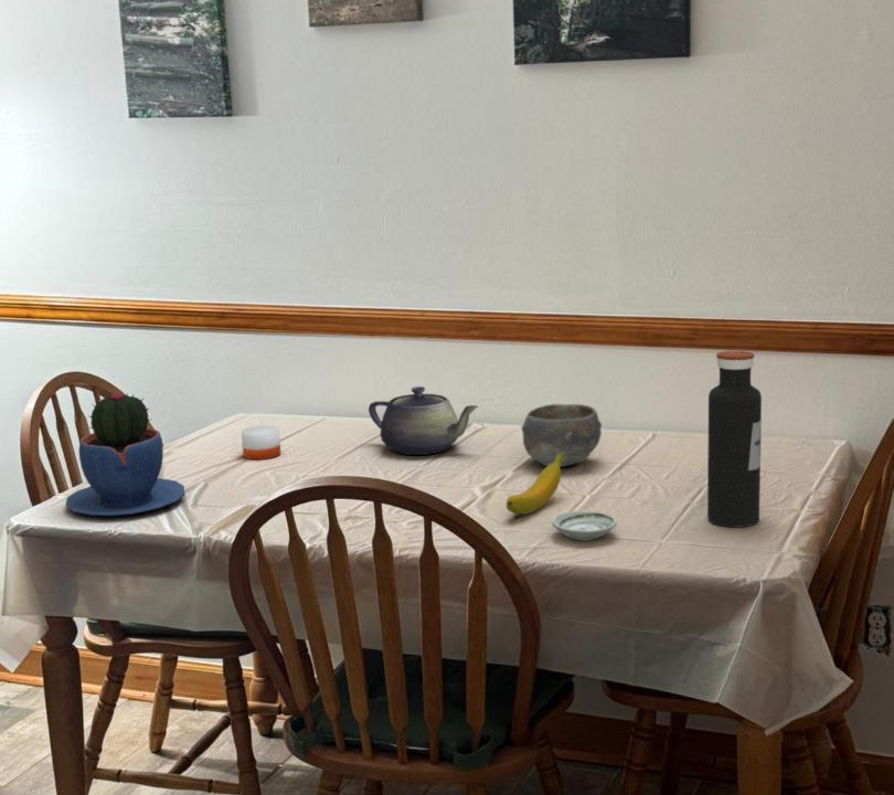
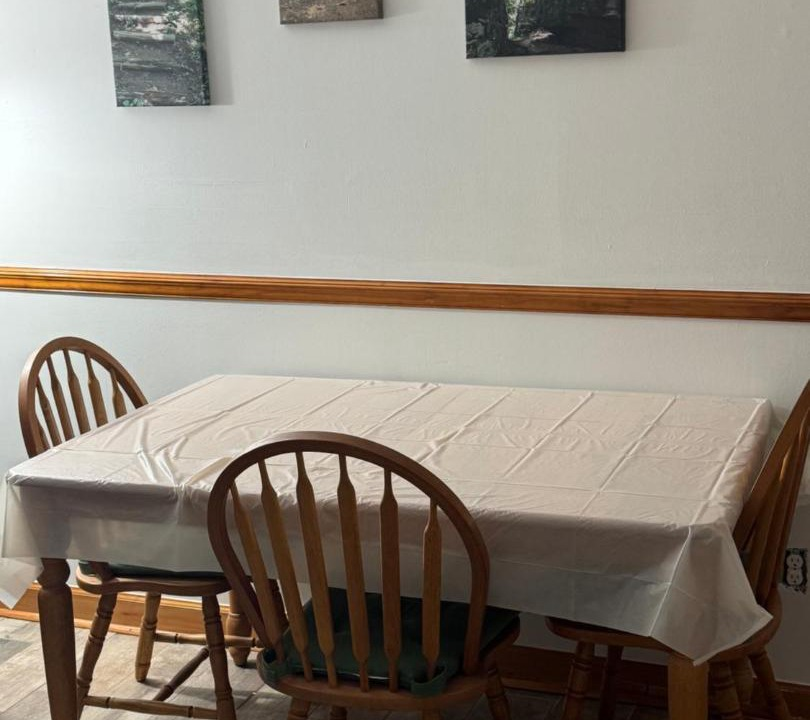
- water bottle (734, 437)
- candle (259, 428)
- teapot (423, 418)
- potted cactus (121, 449)
- bowl (562, 437)
- banana (536, 487)
- saucer (584, 527)
